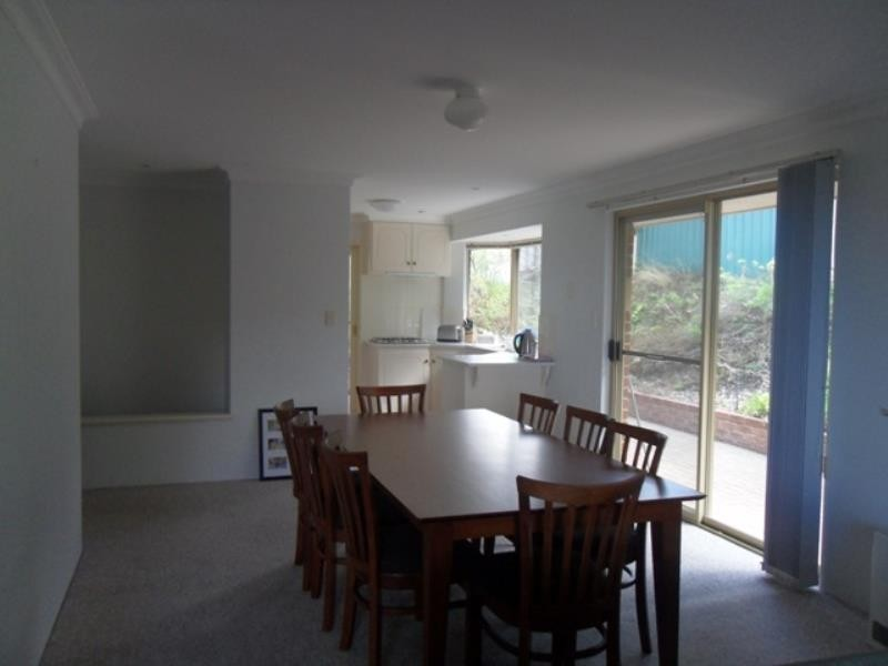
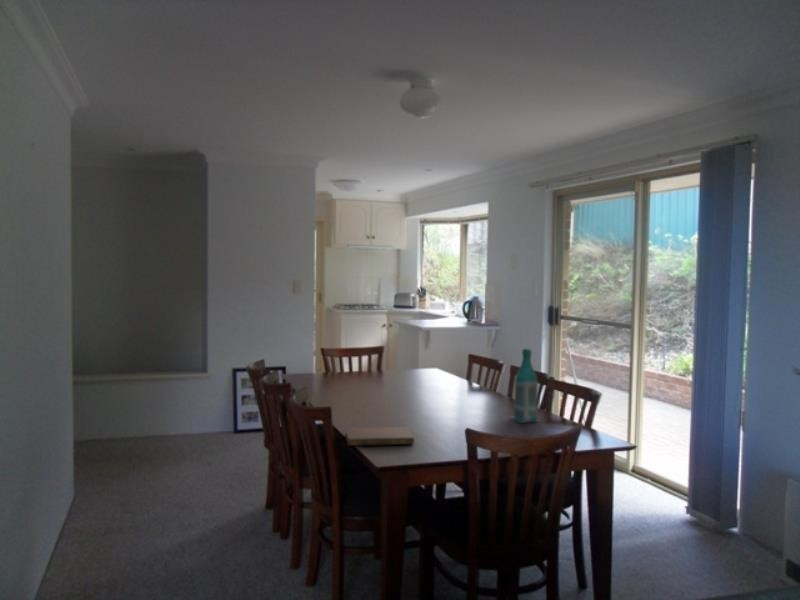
+ notebook (378, 436)
+ bottle (525, 384)
